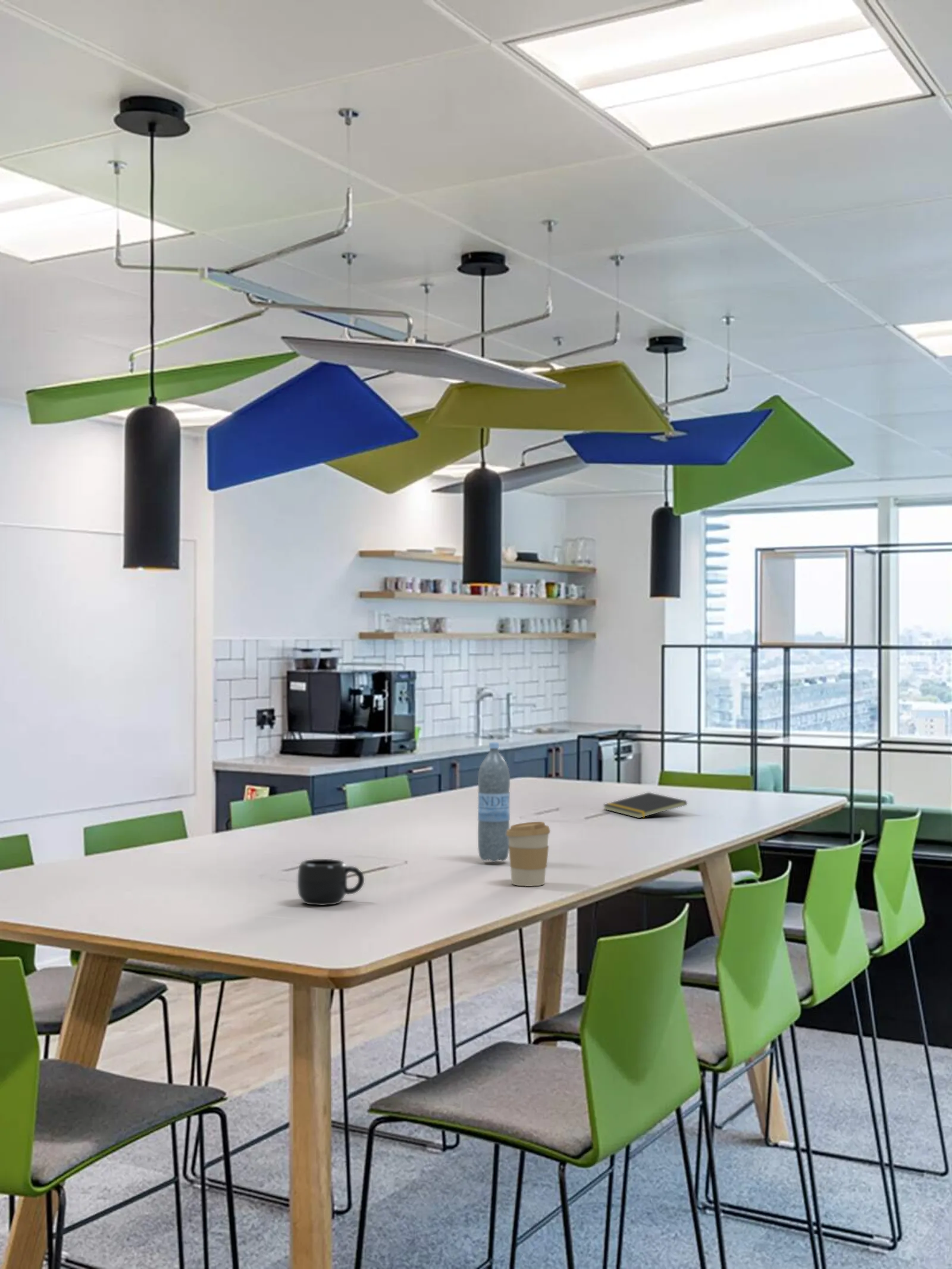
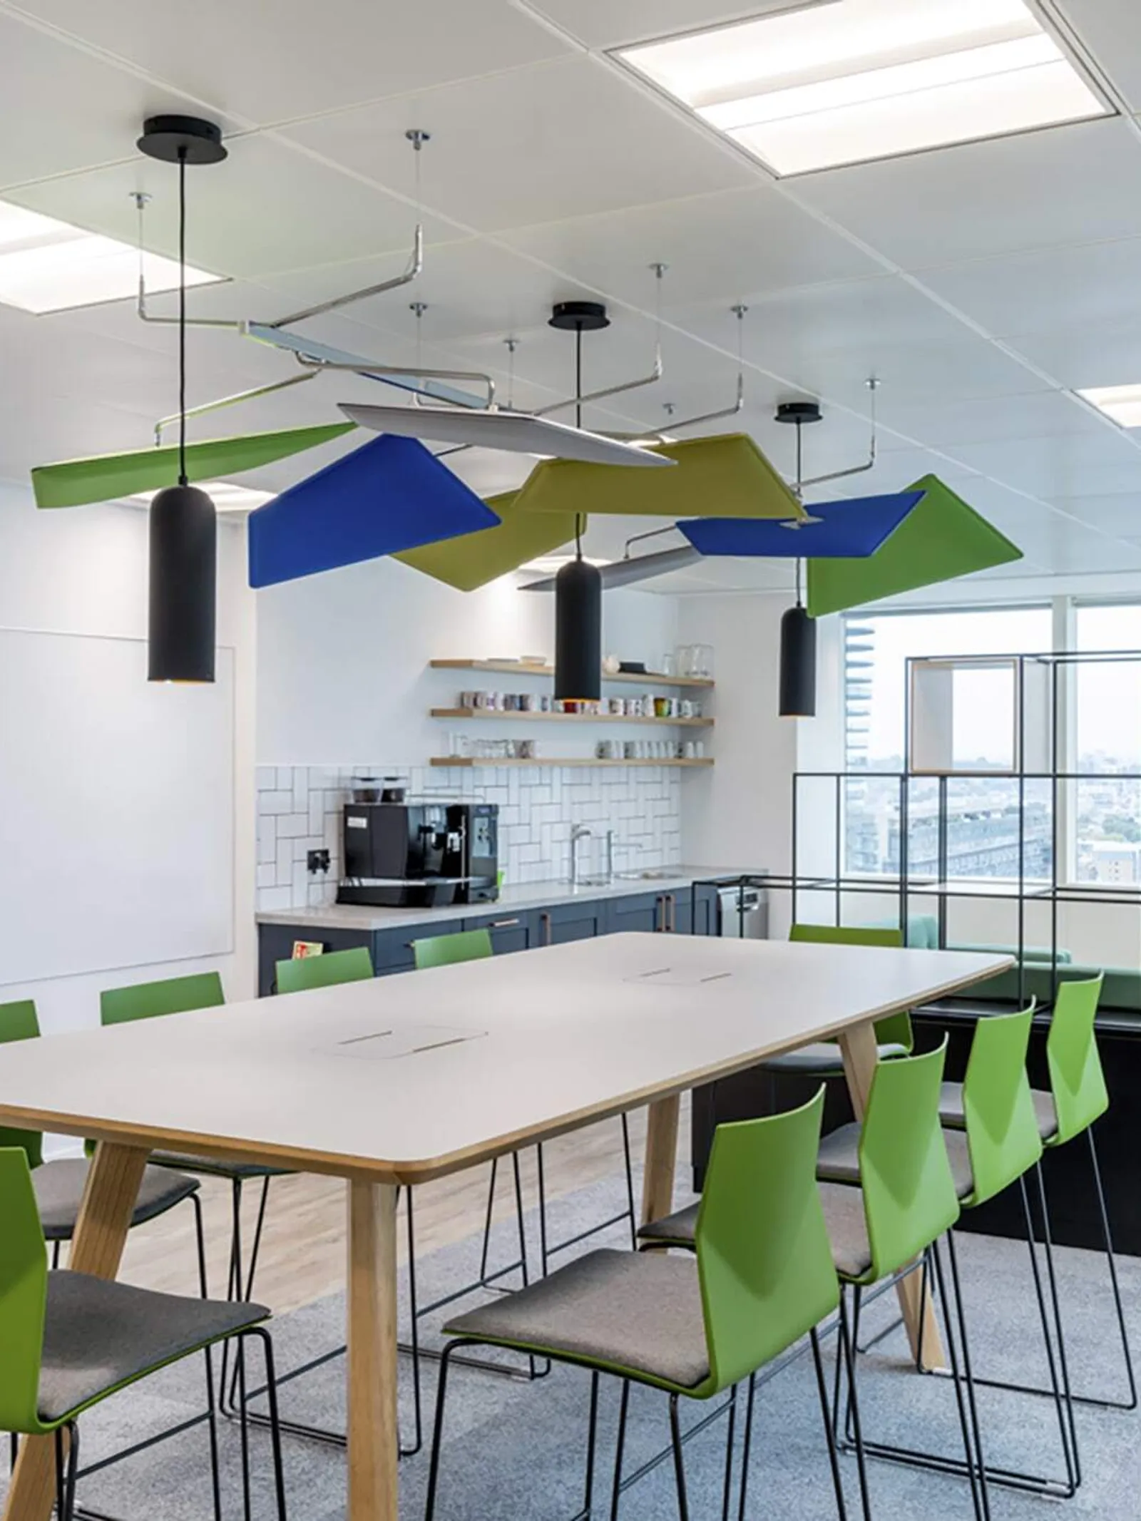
- coffee cup (528, 853)
- mug (327, 882)
- notepad (644, 804)
- water bottle (493, 802)
